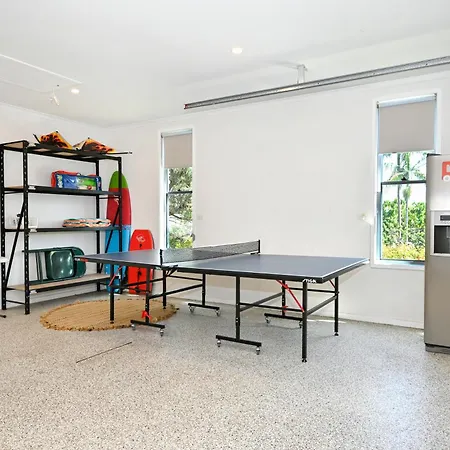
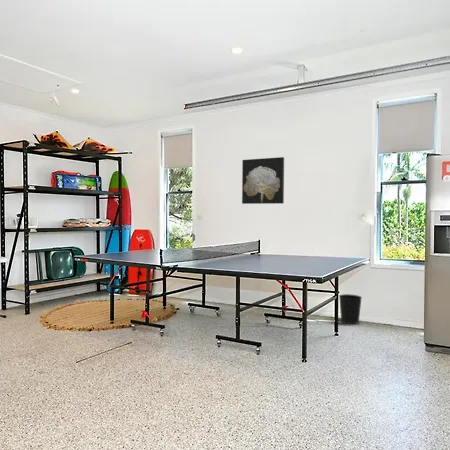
+ wastebasket (350, 309)
+ wall art (262, 181)
